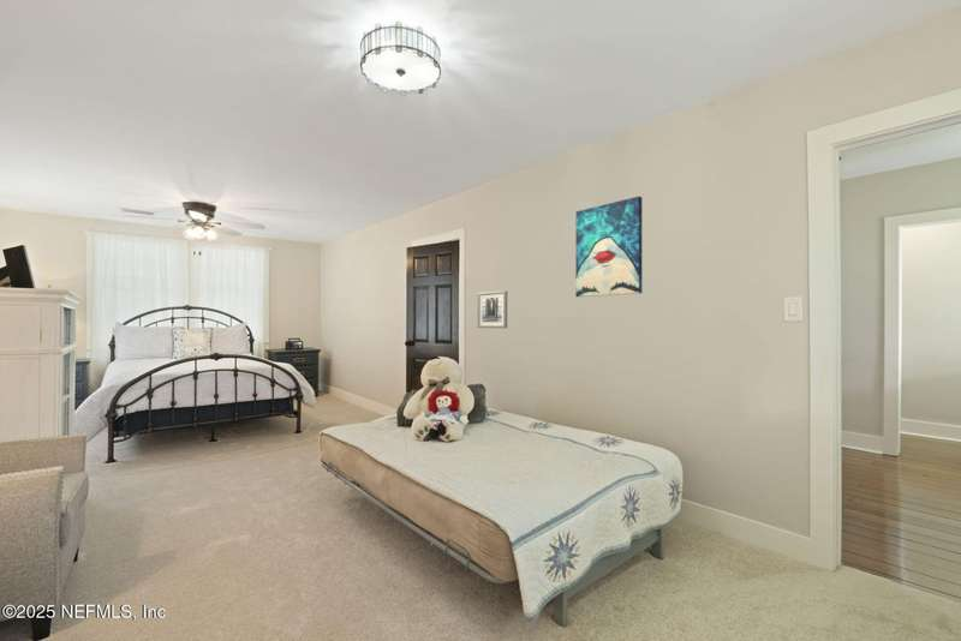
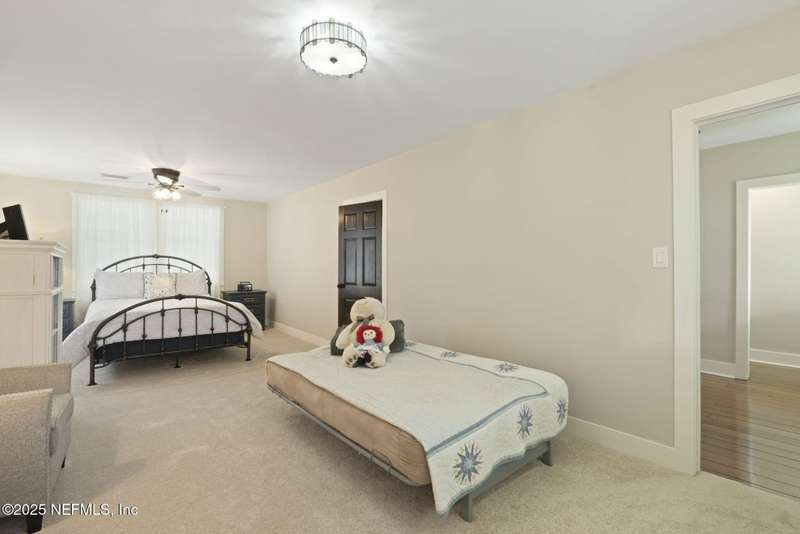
- wall art (607, 250)
- wall art (491, 310)
